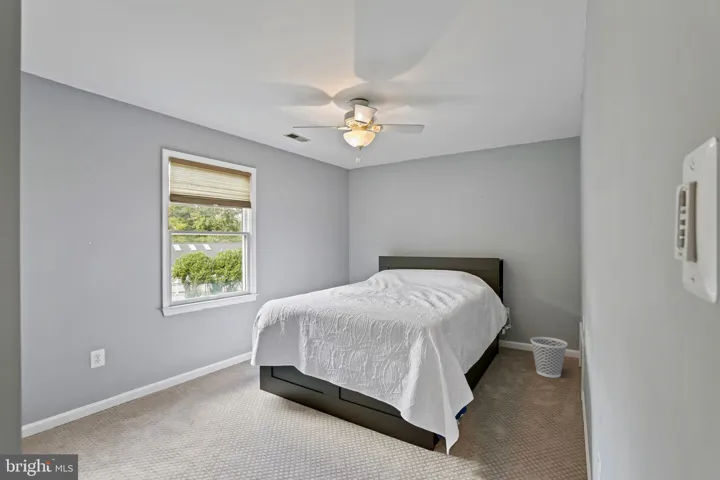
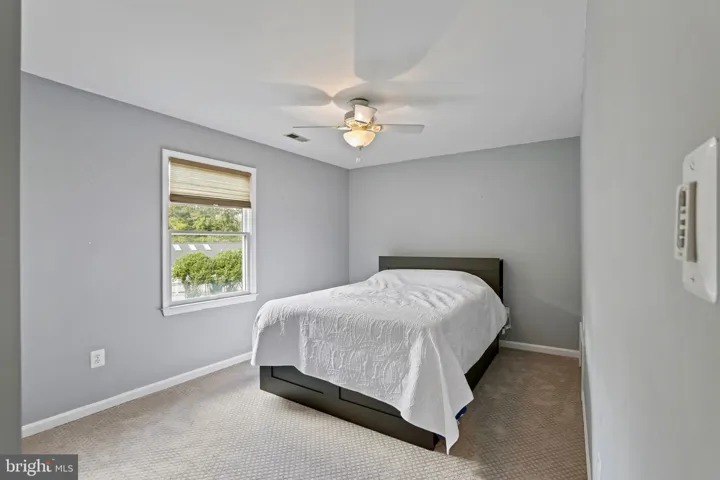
- wastebasket (548, 357)
